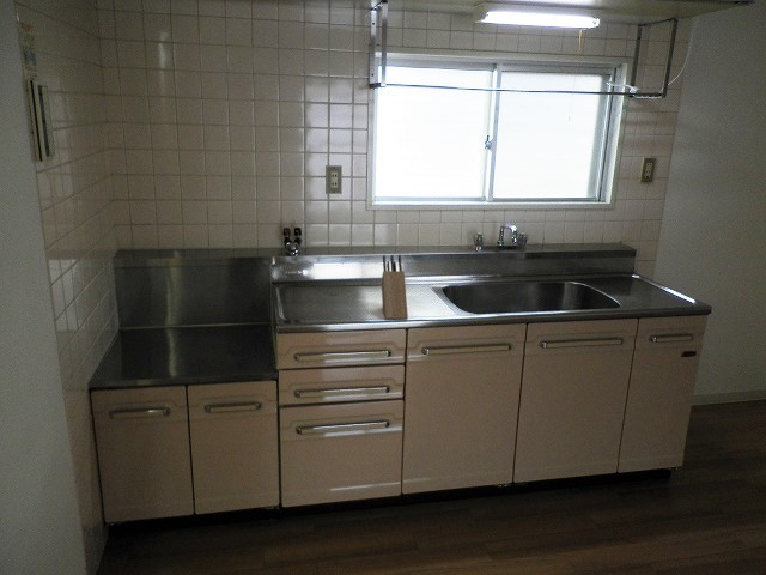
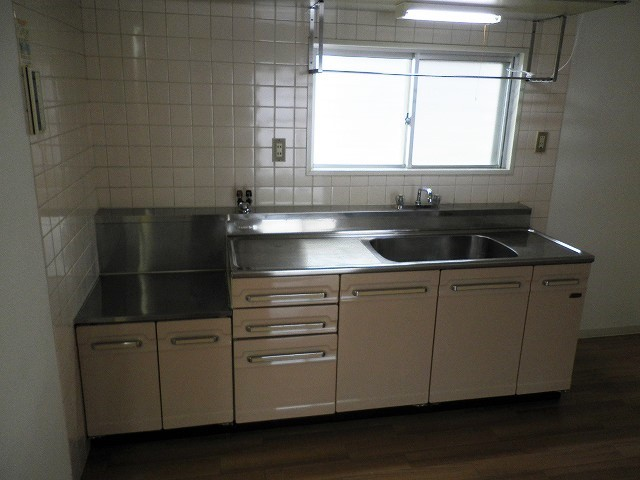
- knife block (394, 285)
